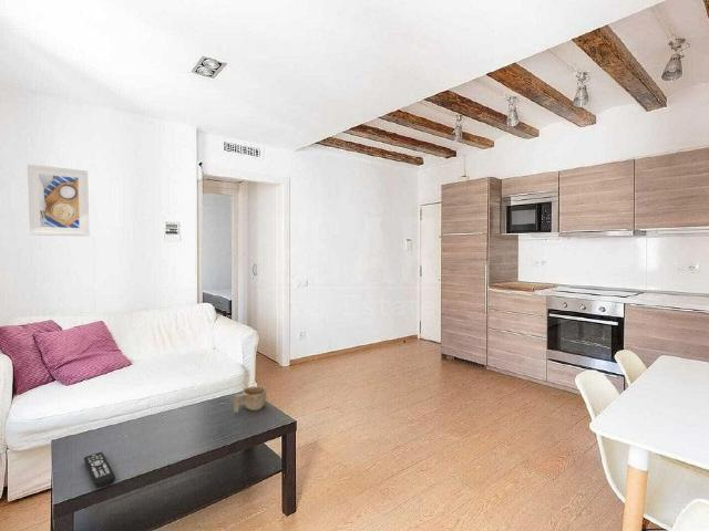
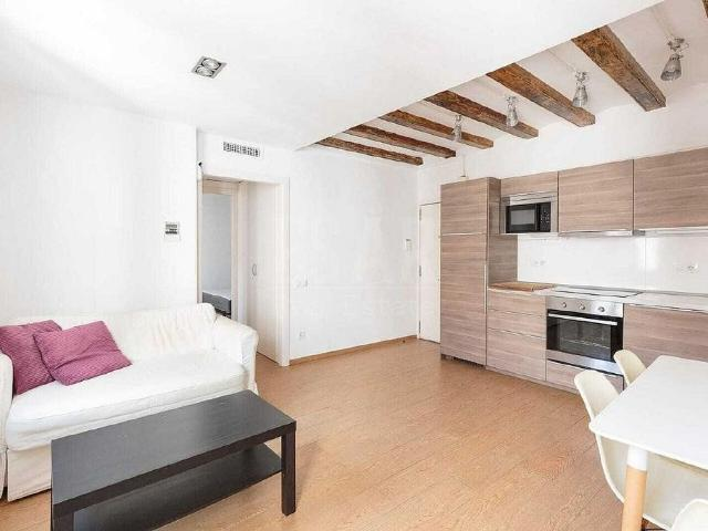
- remote control (99, 468)
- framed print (59, 201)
- cup (249, 399)
